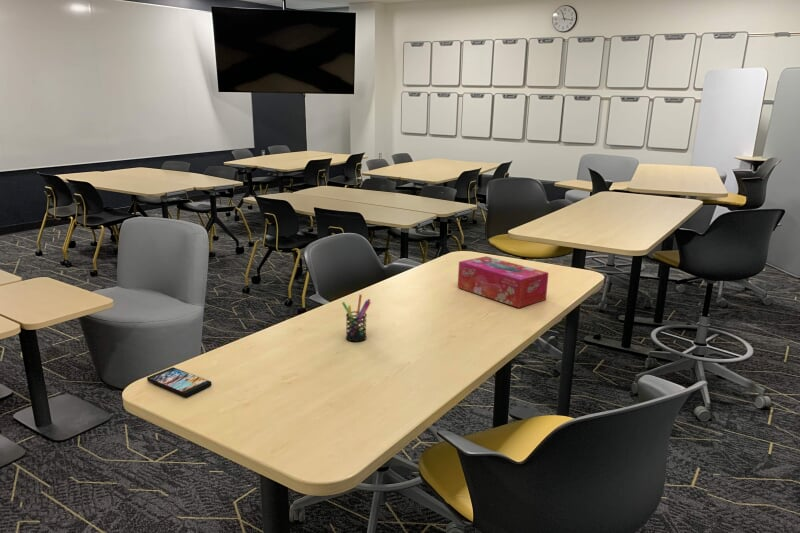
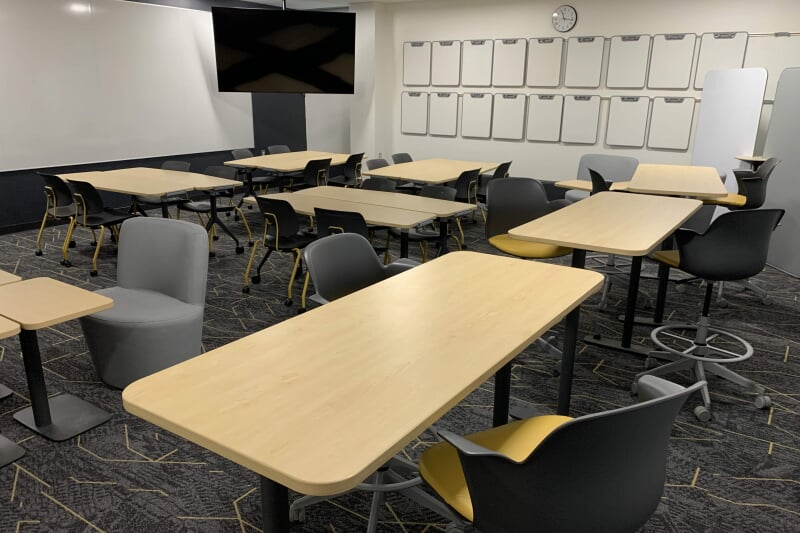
- tissue box (501, 280)
- smartphone (179, 381)
- pen holder (354, 316)
